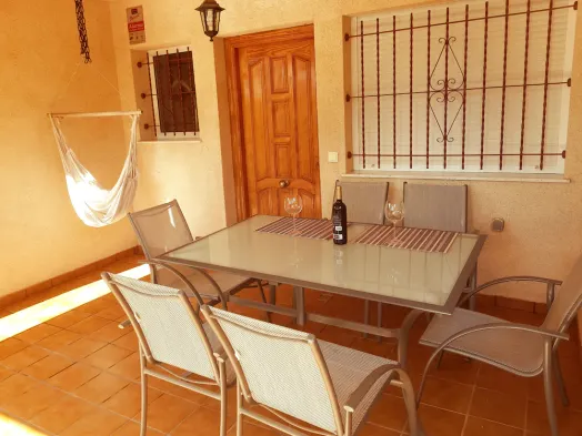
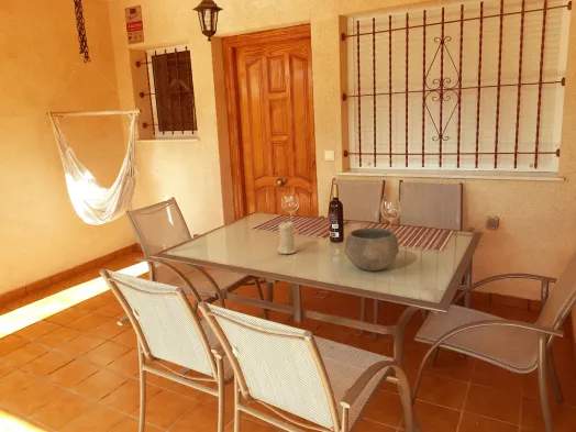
+ candle (286, 236)
+ bowl (372, 250)
